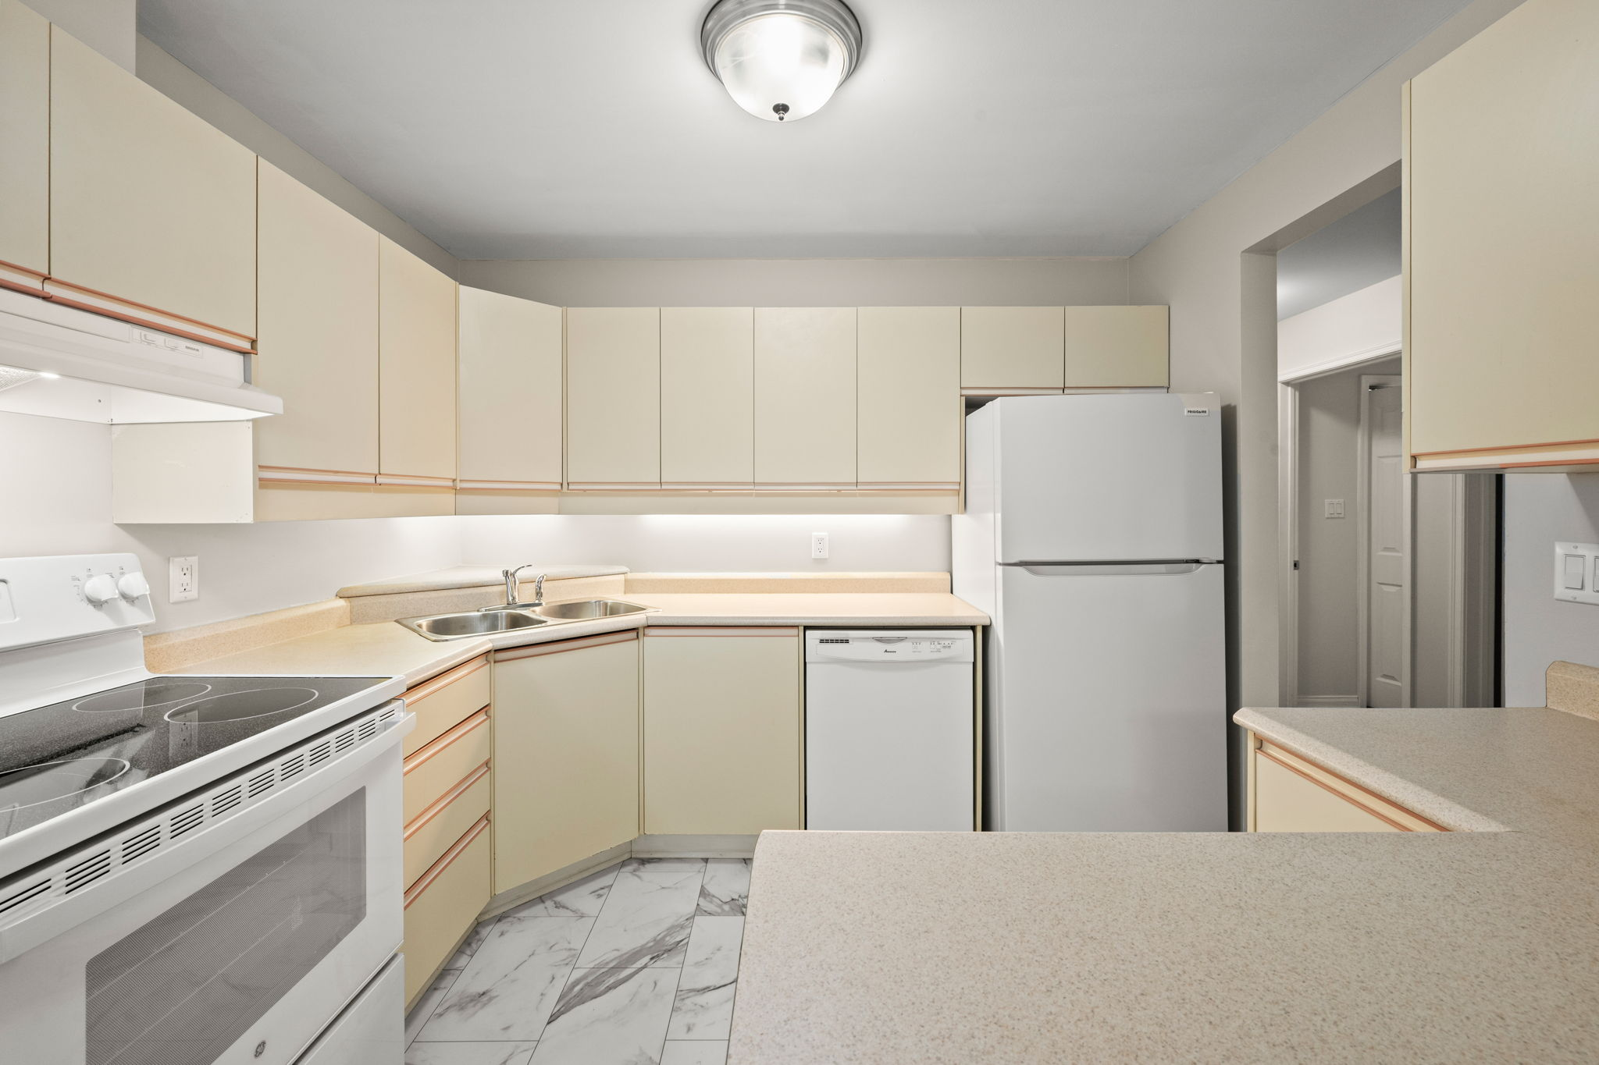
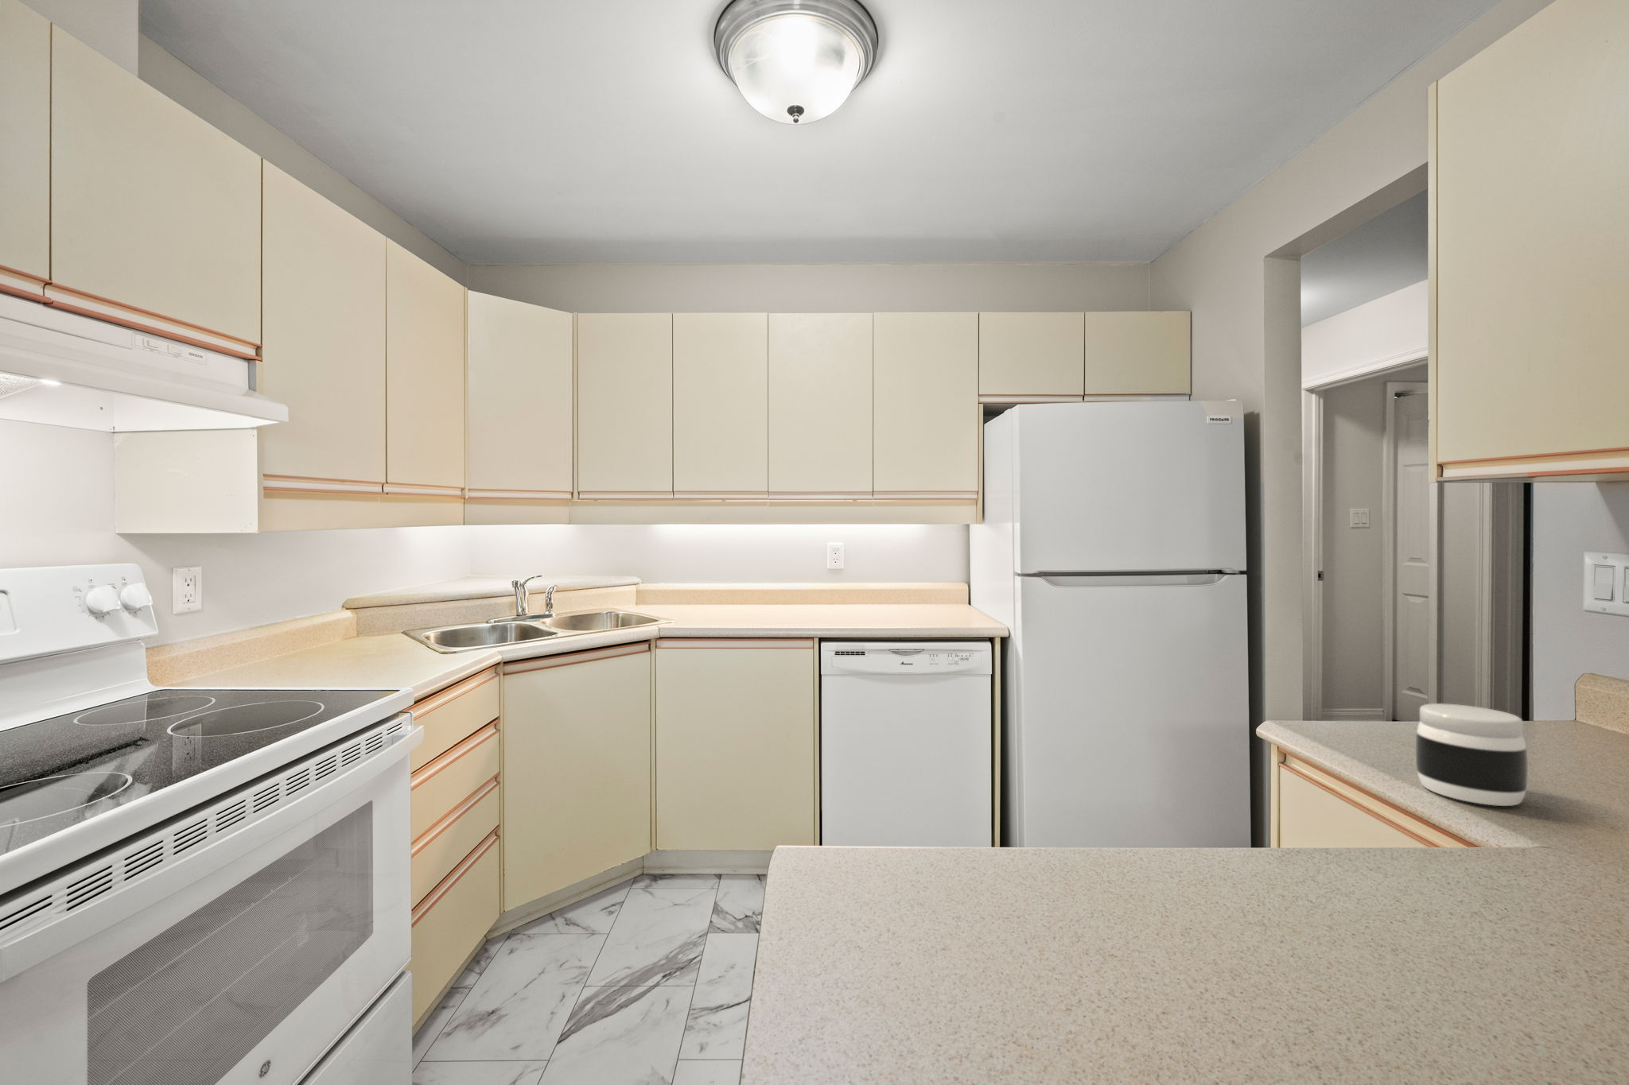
+ jar (1469, 752)
